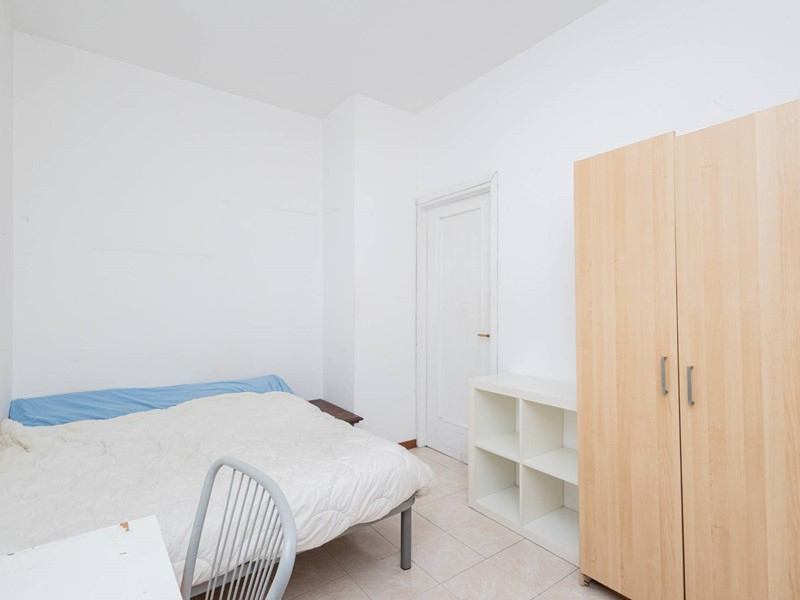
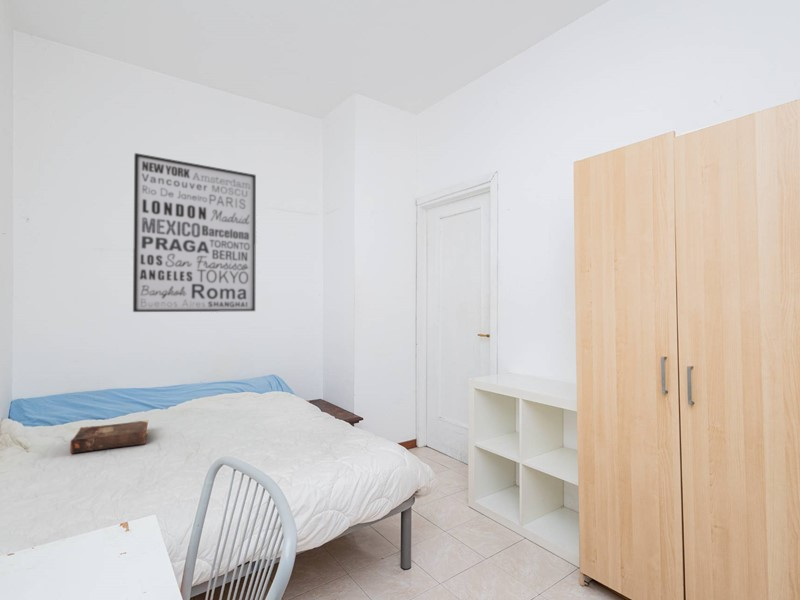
+ book (112, 436)
+ wall art (198, 238)
